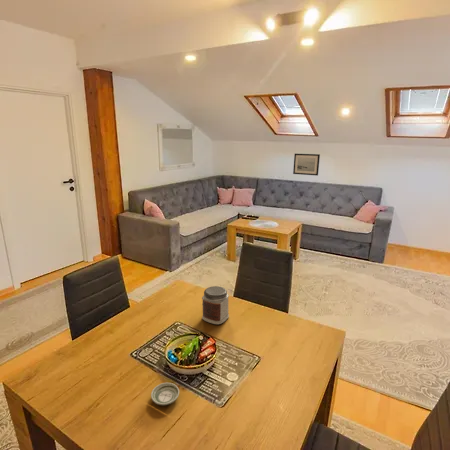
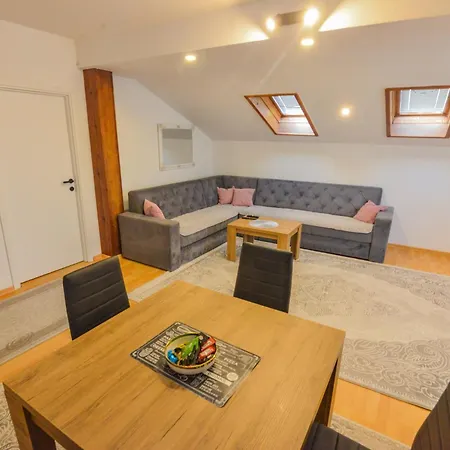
- saucer (165, 395)
- wall art (306, 164)
- jar (215, 304)
